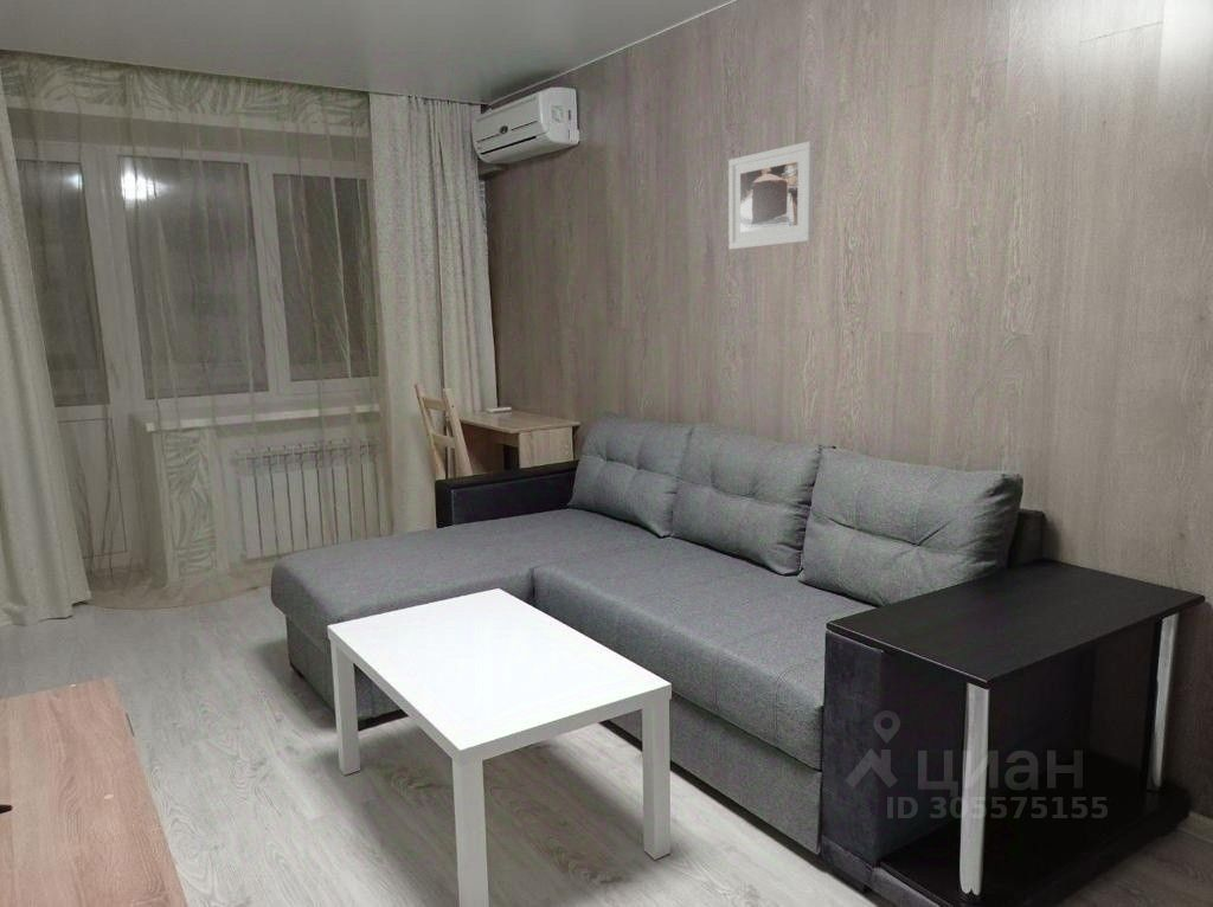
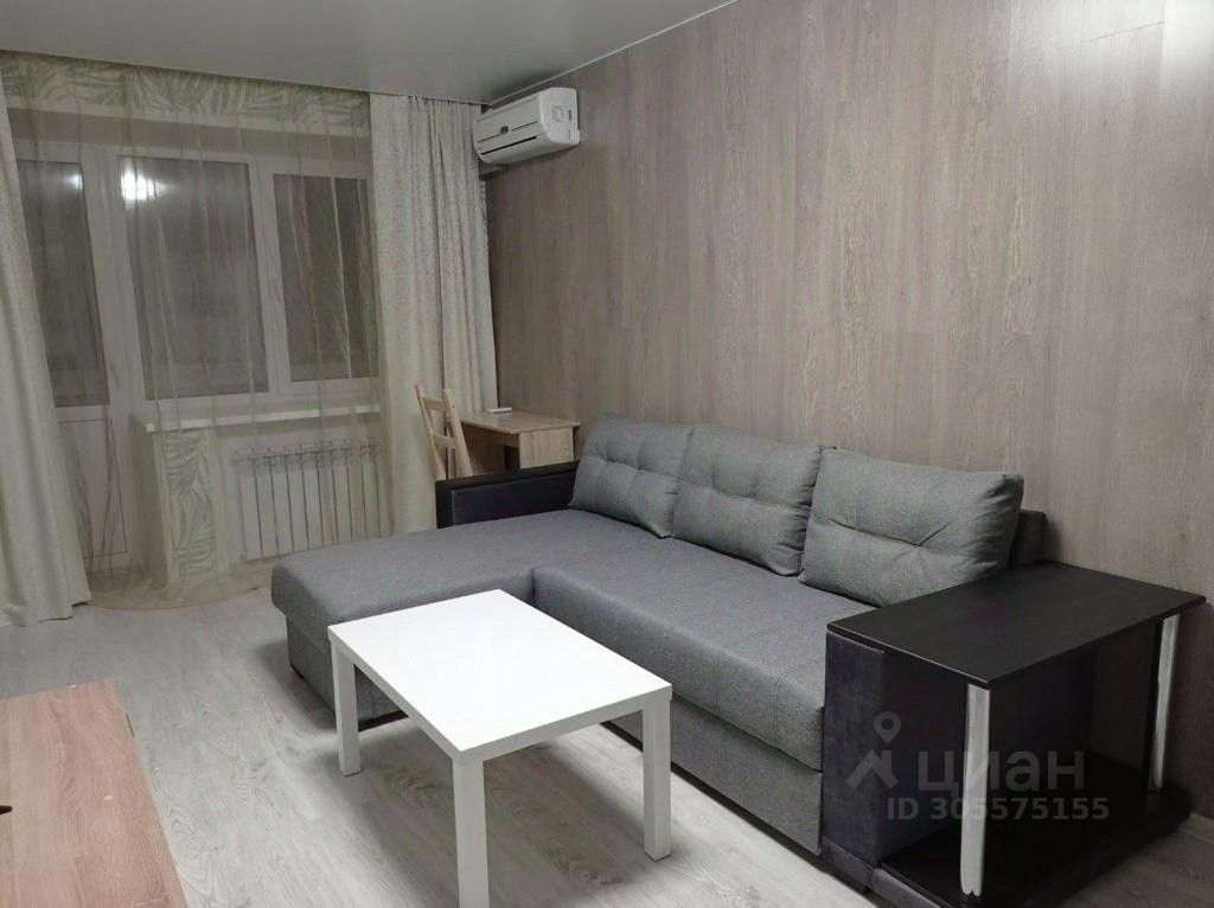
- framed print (769, 198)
